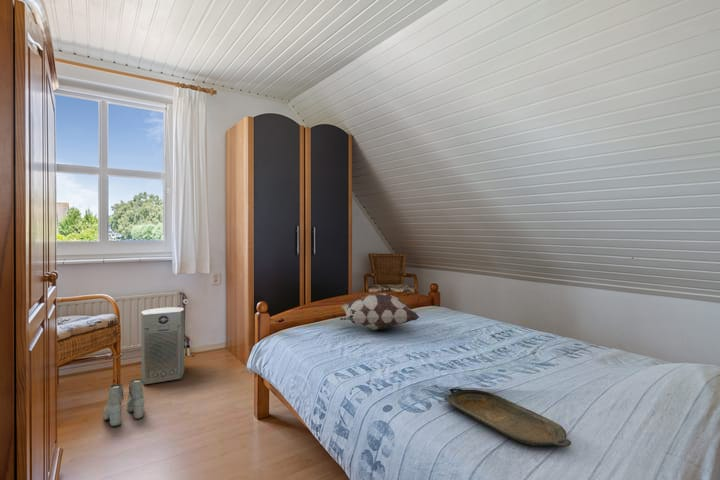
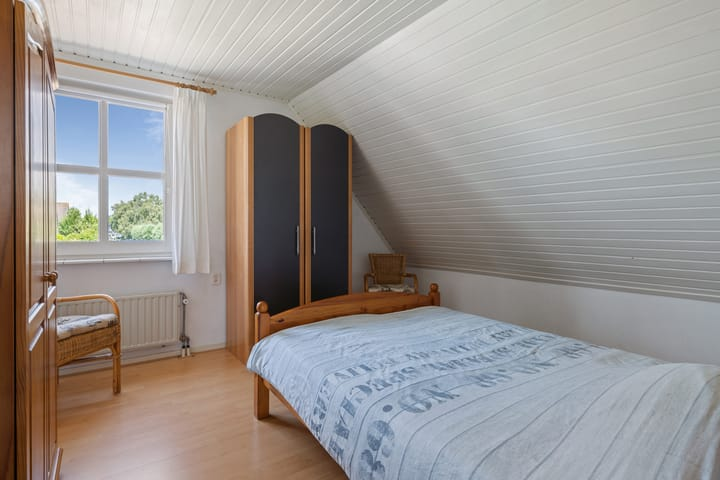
- boots (123, 398)
- decorative pillow (376, 311)
- serving tray (501, 416)
- fan (163, 342)
